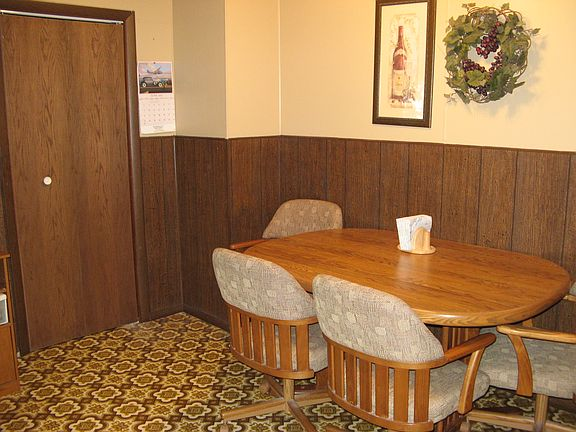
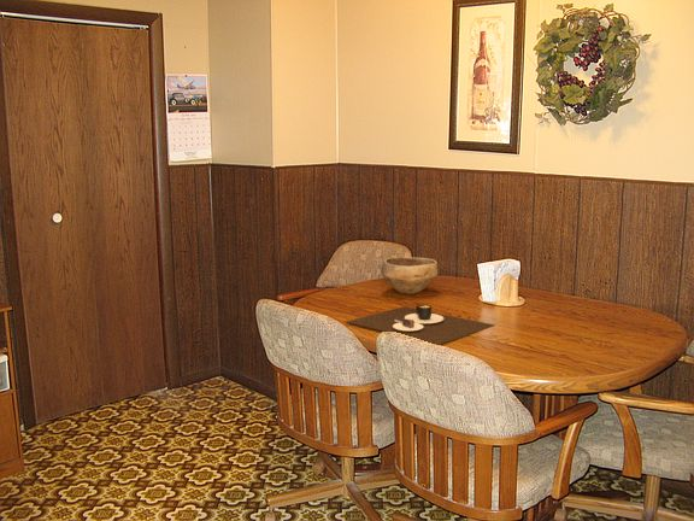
+ bowl (408, 275)
+ place mat (419, 316)
